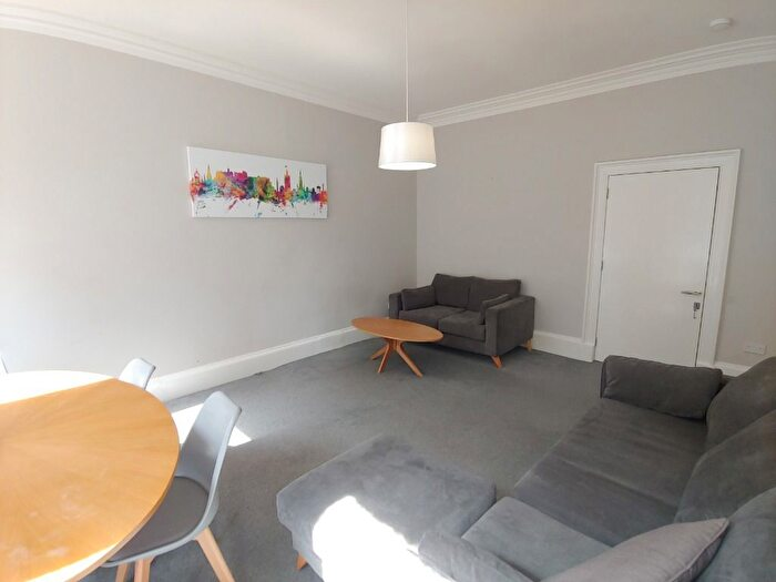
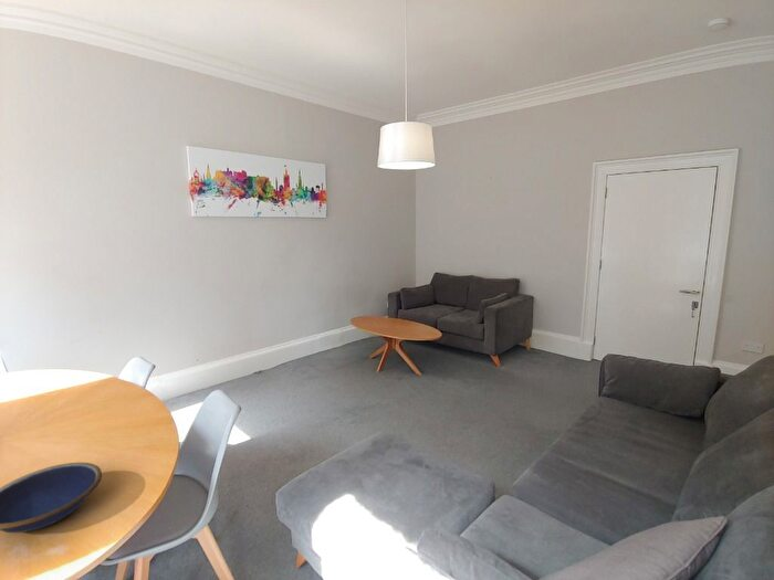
+ bowl (44, 503)
